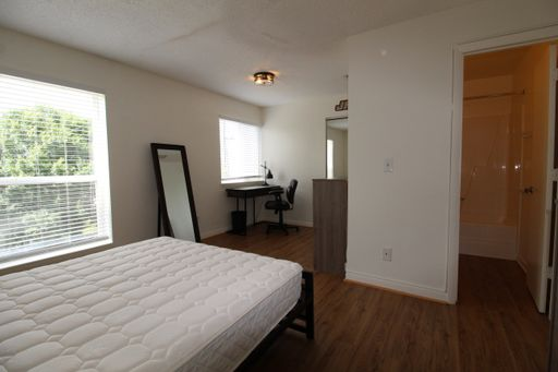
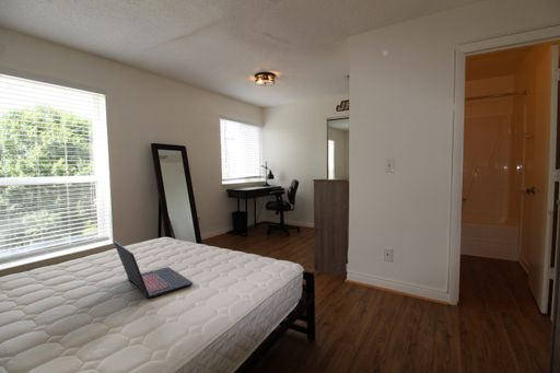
+ laptop (153, 270)
